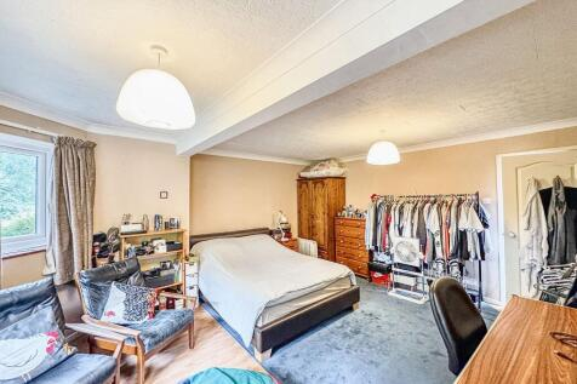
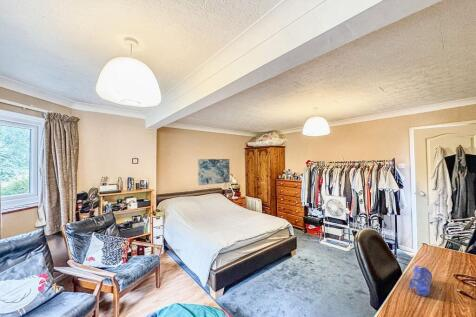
+ pencil case (421, 279)
+ wall art (214, 171)
